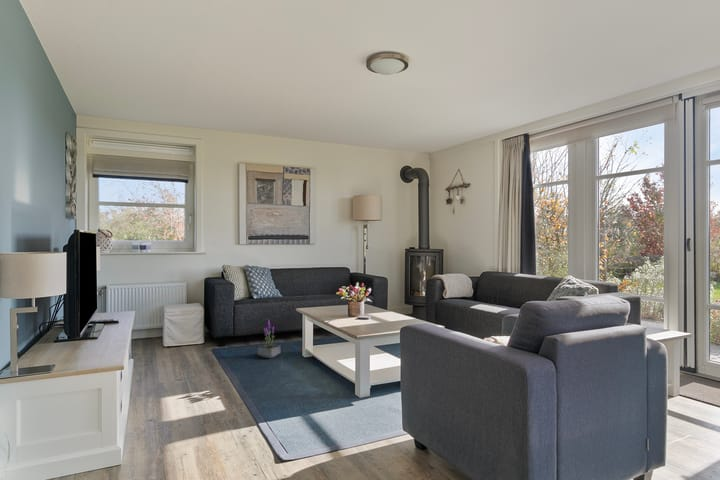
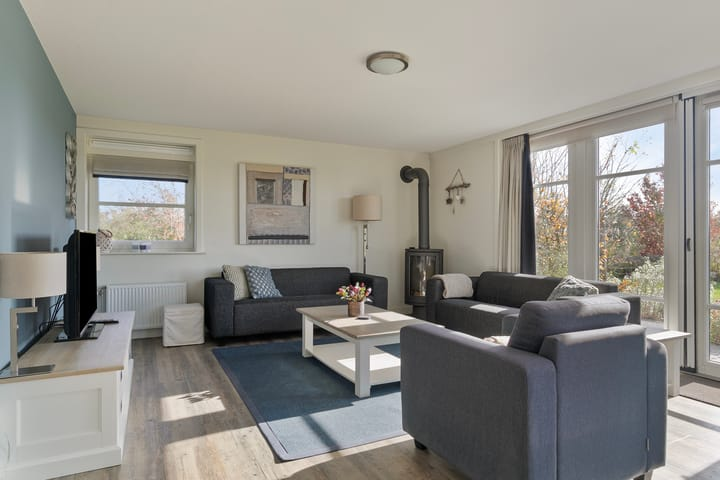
- potted plant (269, 337)
